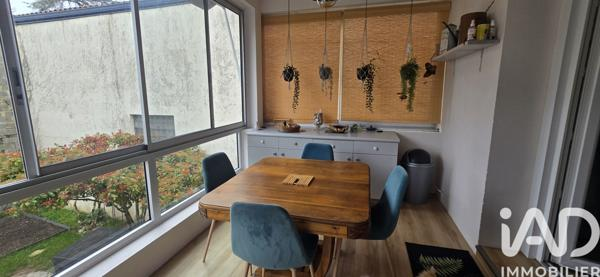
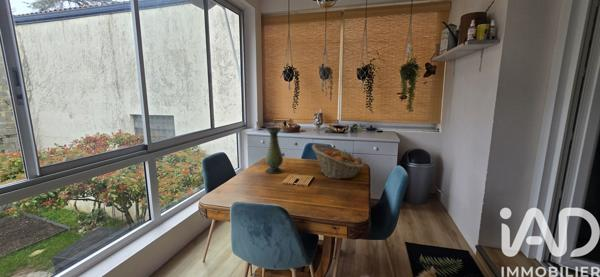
+ vase (274, 150)
+ fruit basket (336, 159)
